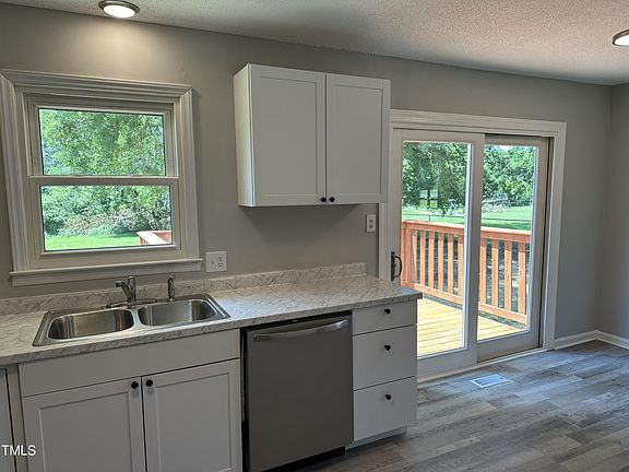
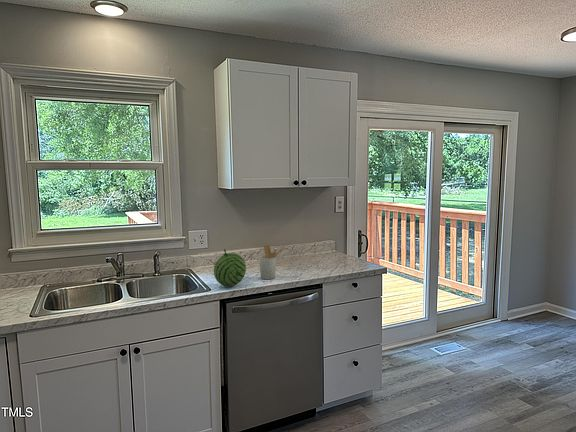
+ fruit (230, 267)
+ utensil holder (272, 261)
